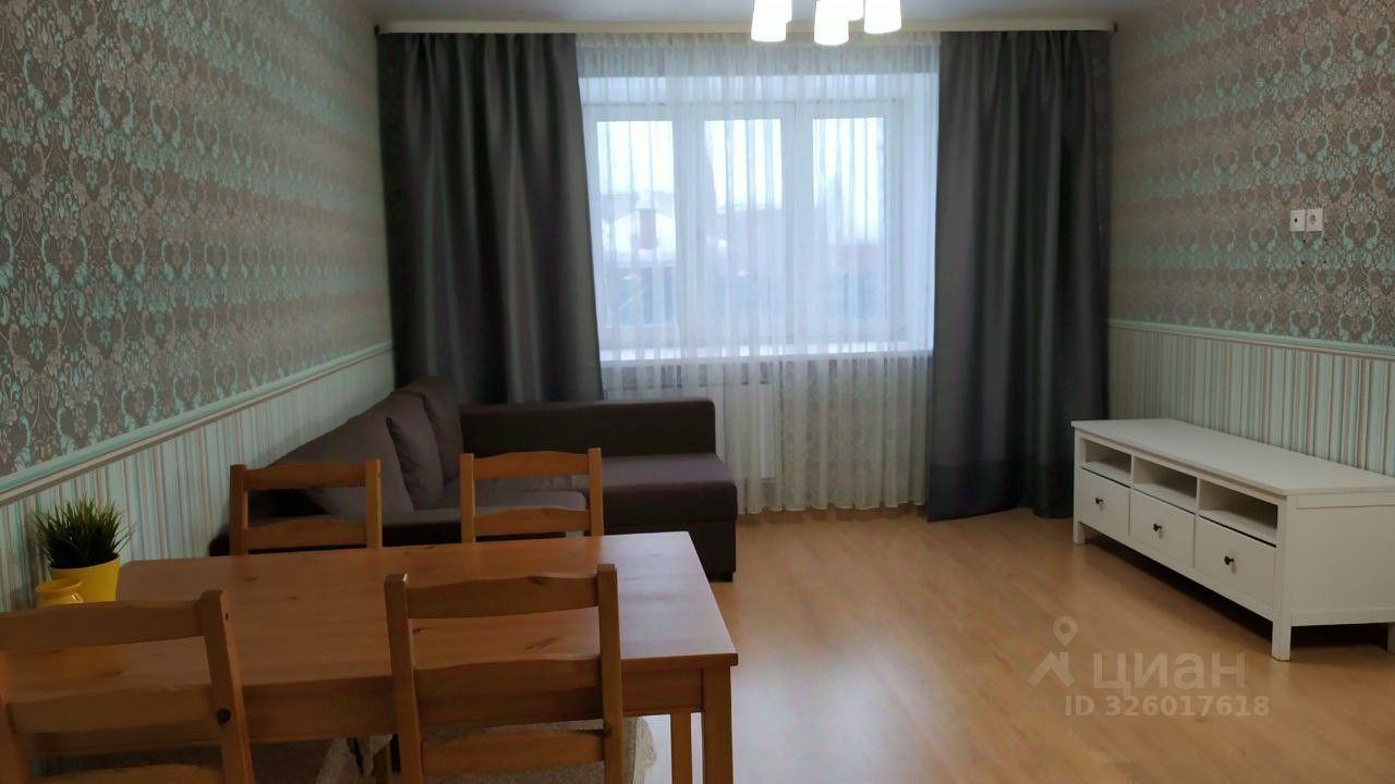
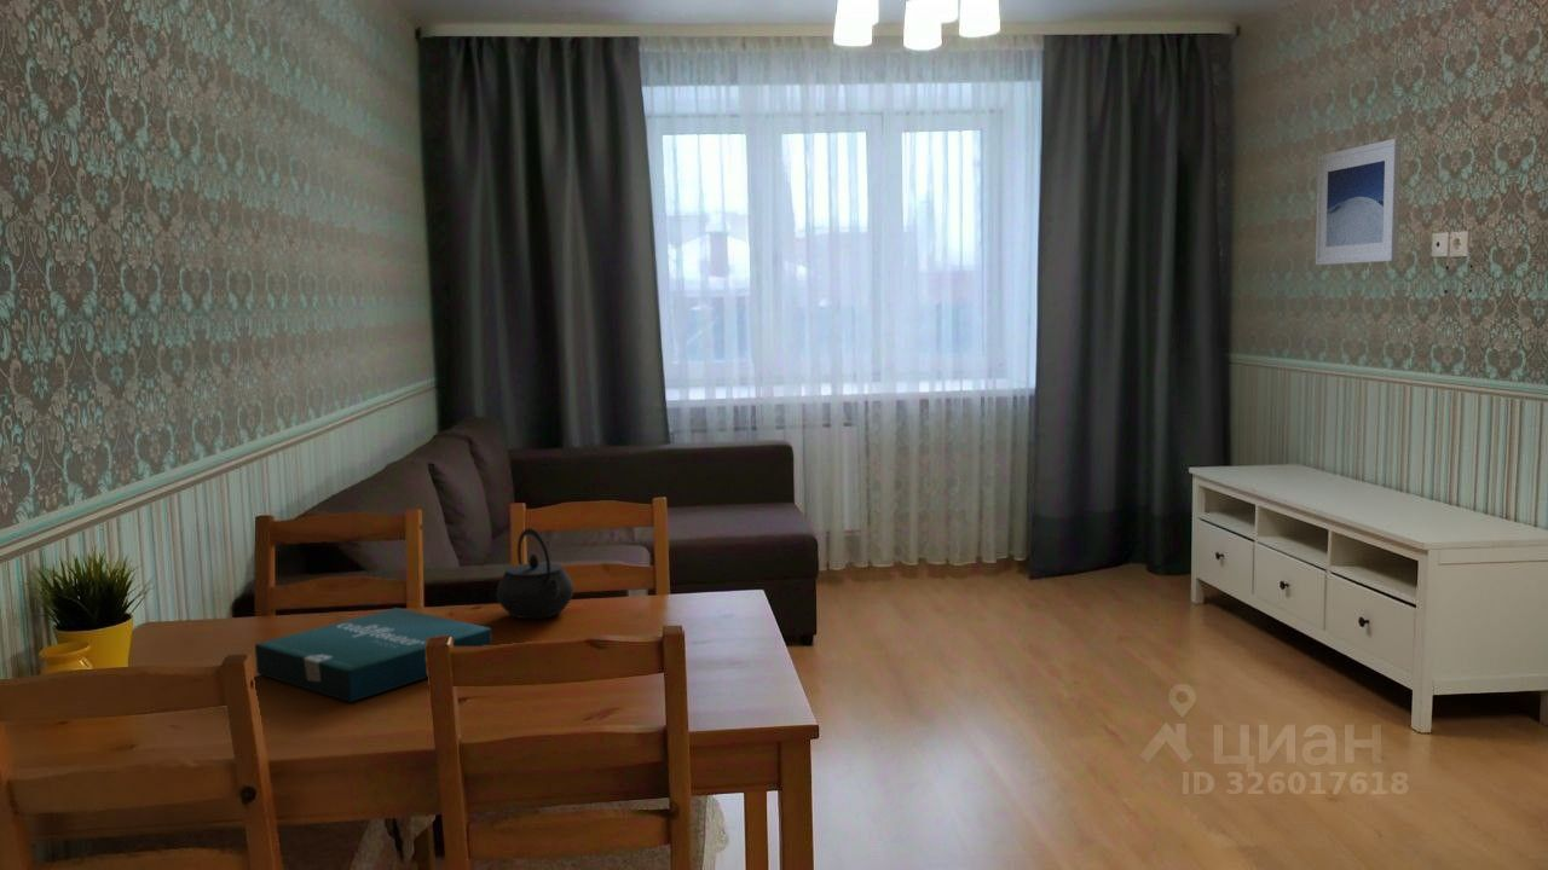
+ kettle (536, 572)
+ pizza box (375, 650)
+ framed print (1354, 205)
